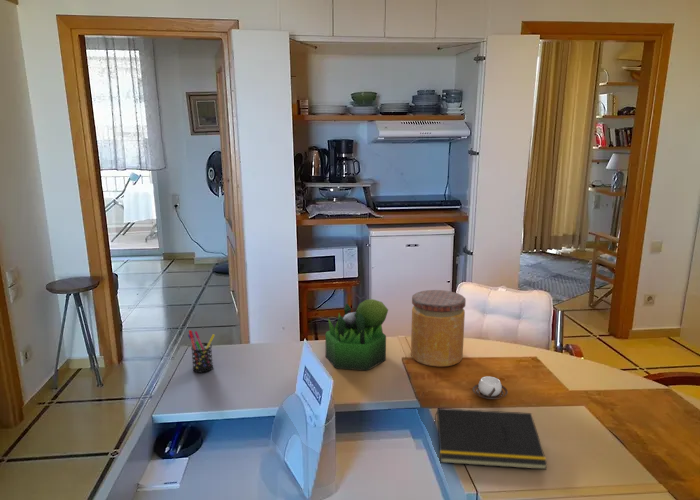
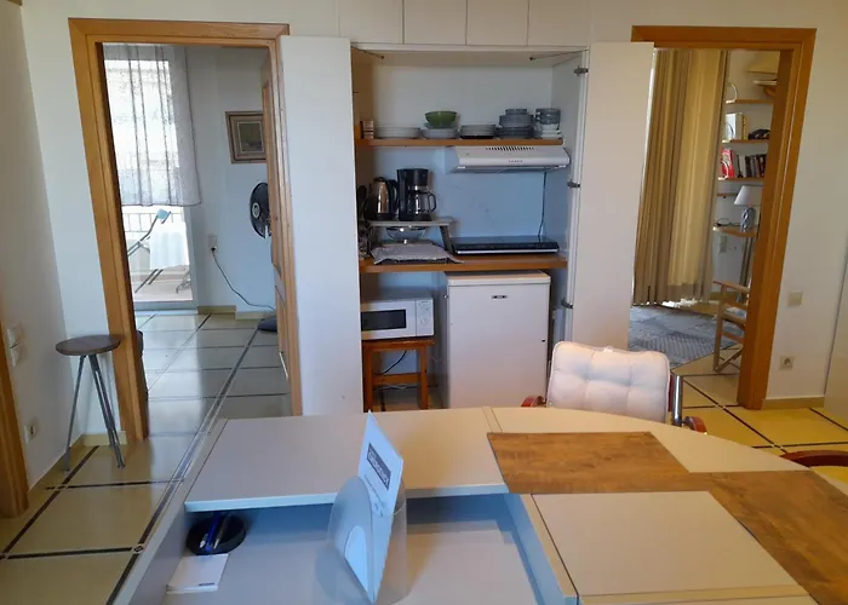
- pen holder (200, 350)
- jar (437, 327)
- notepad (488, 436)
- cup (489, 387)
- plant (356, 328)
